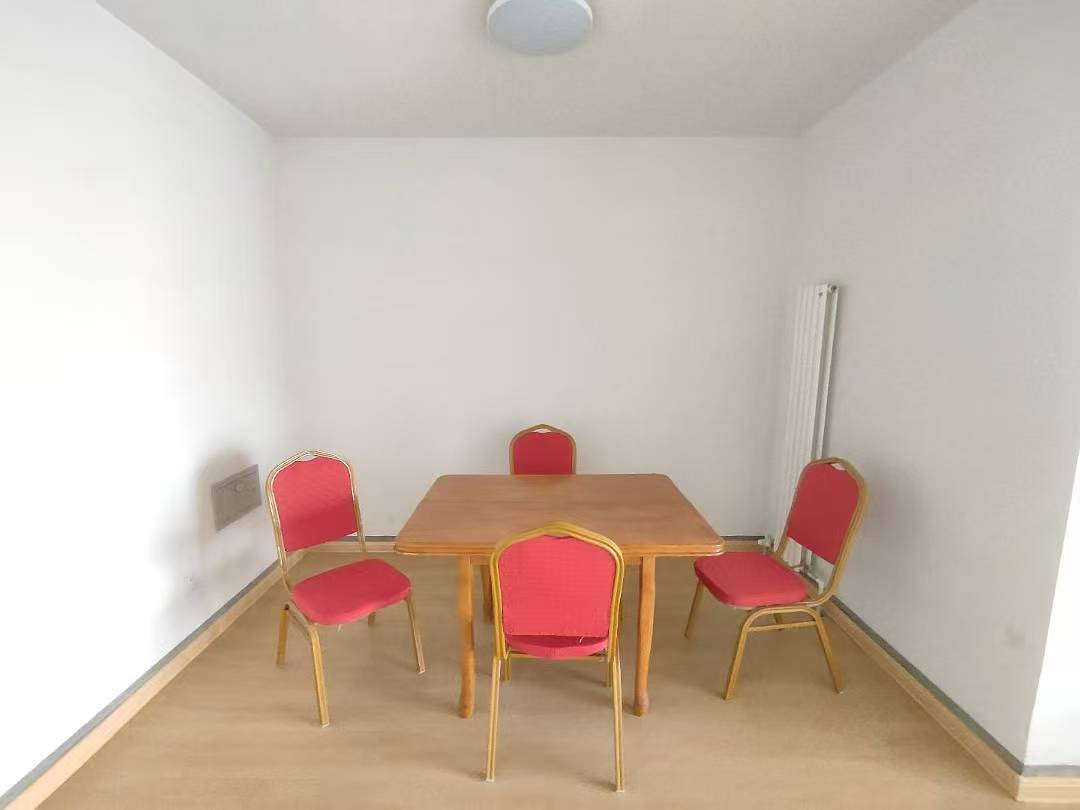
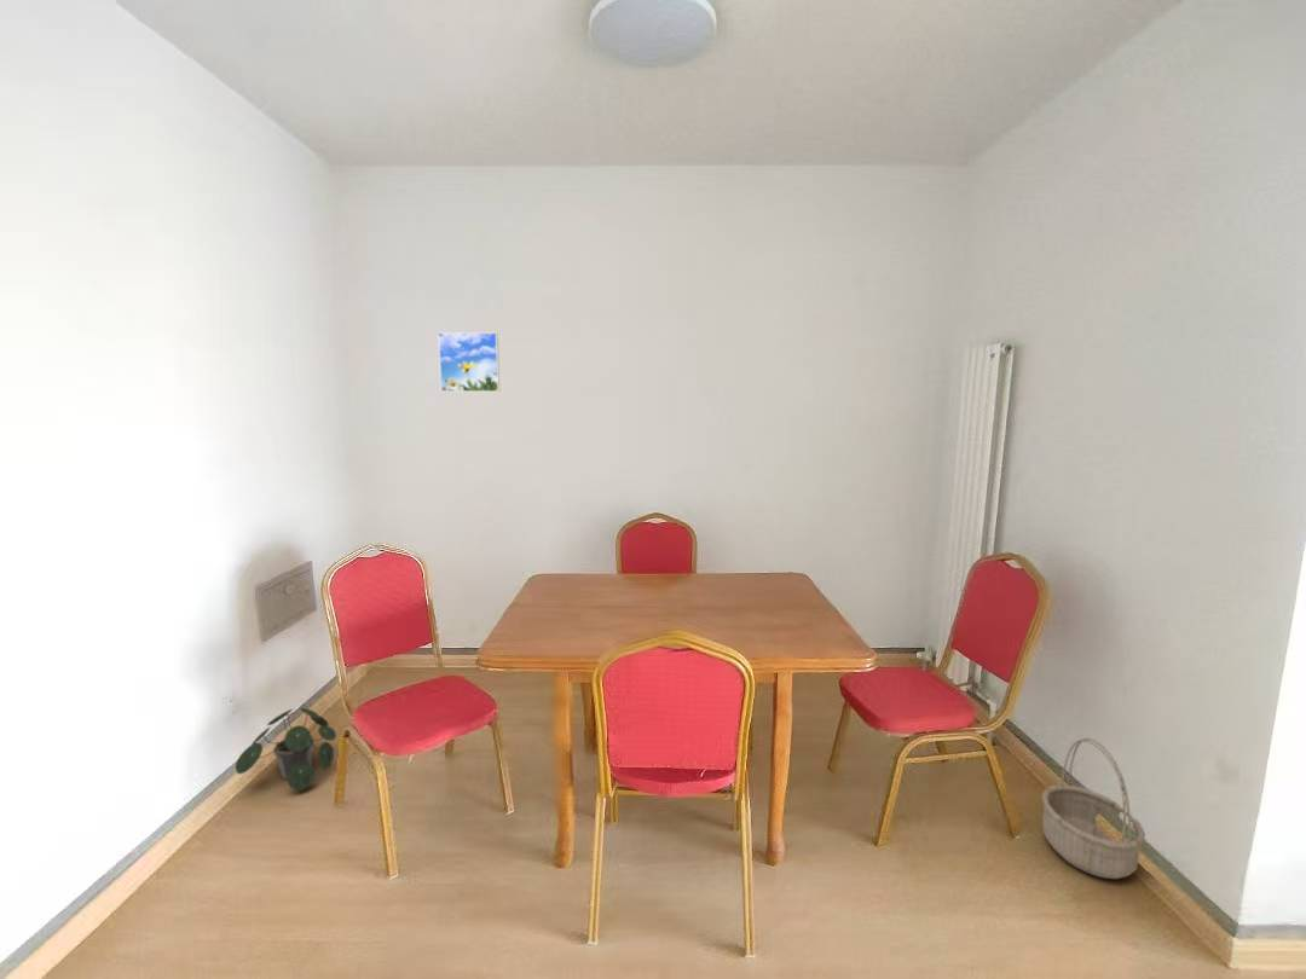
+ basket (1092, 799)
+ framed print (469, 361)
+ potted plant (293, 743)
